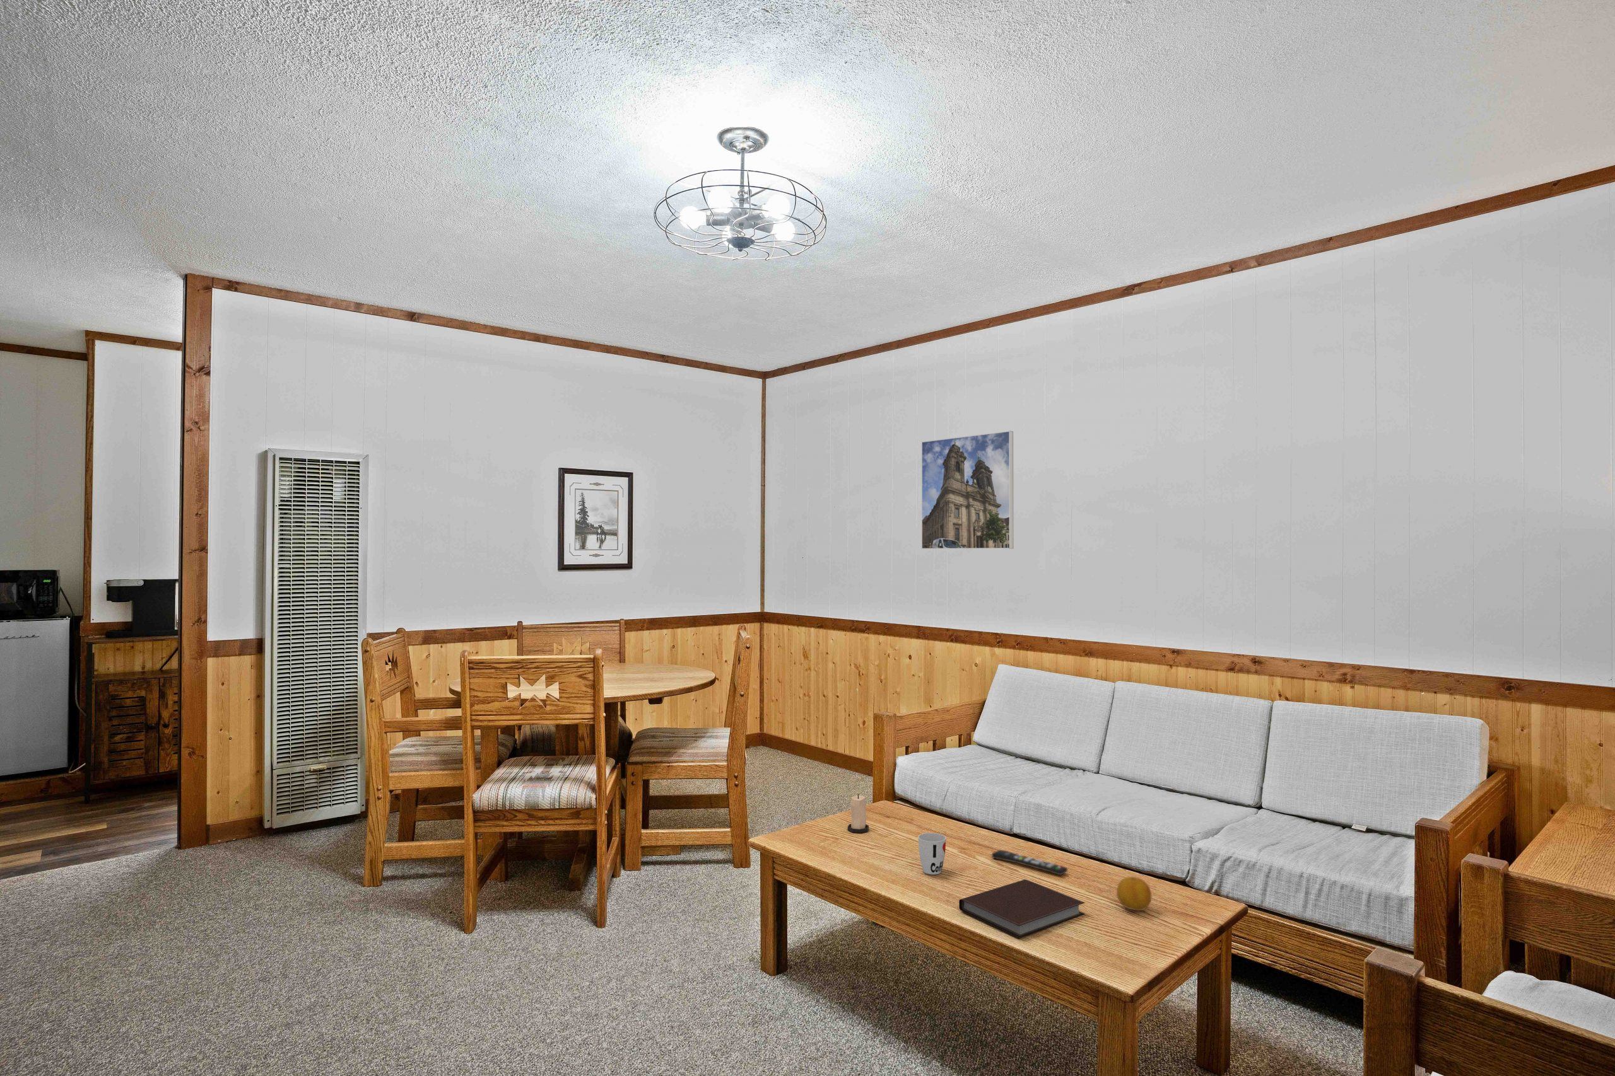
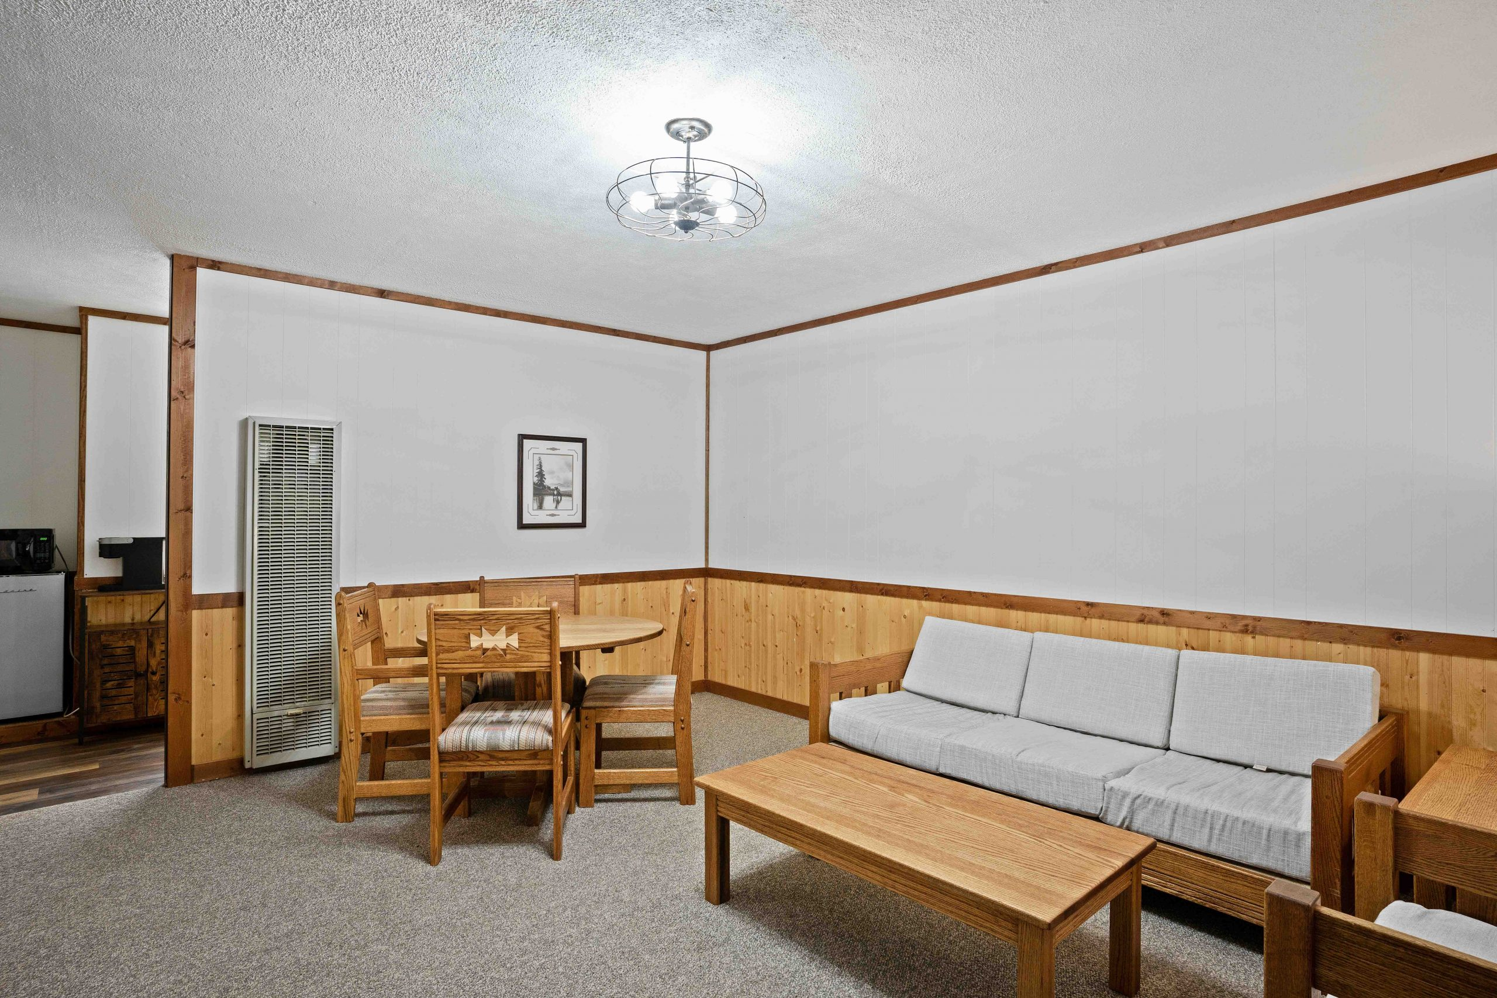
- notebook (1021, 905)
- remote control (1029, 862)
- fruit (1133, 893)
- cup (931, 854)
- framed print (965, 492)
- candle (858, 812)
